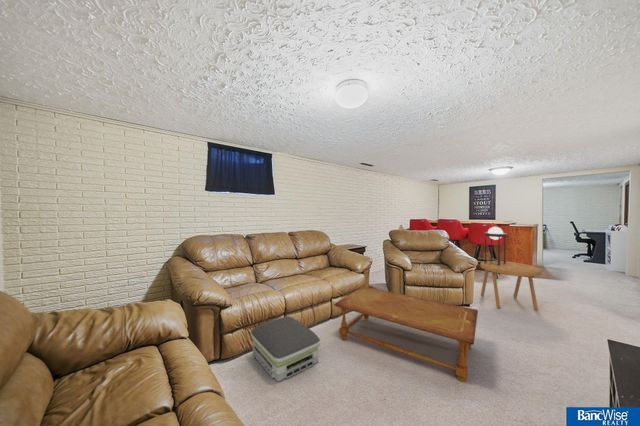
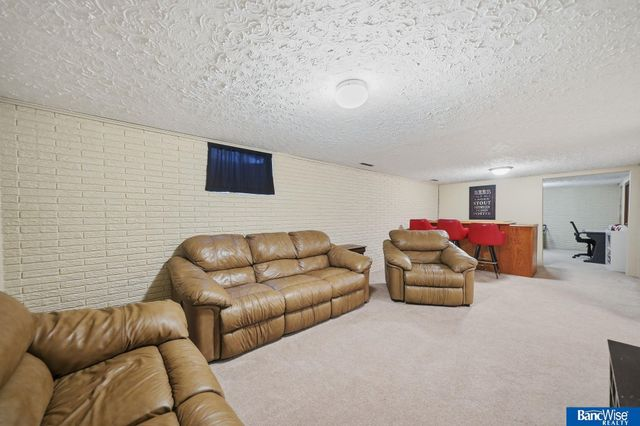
- side table (515, 287)
- table lamp (498, 244)
- air purifier (284, 340)
- coffee table (403, 324)
